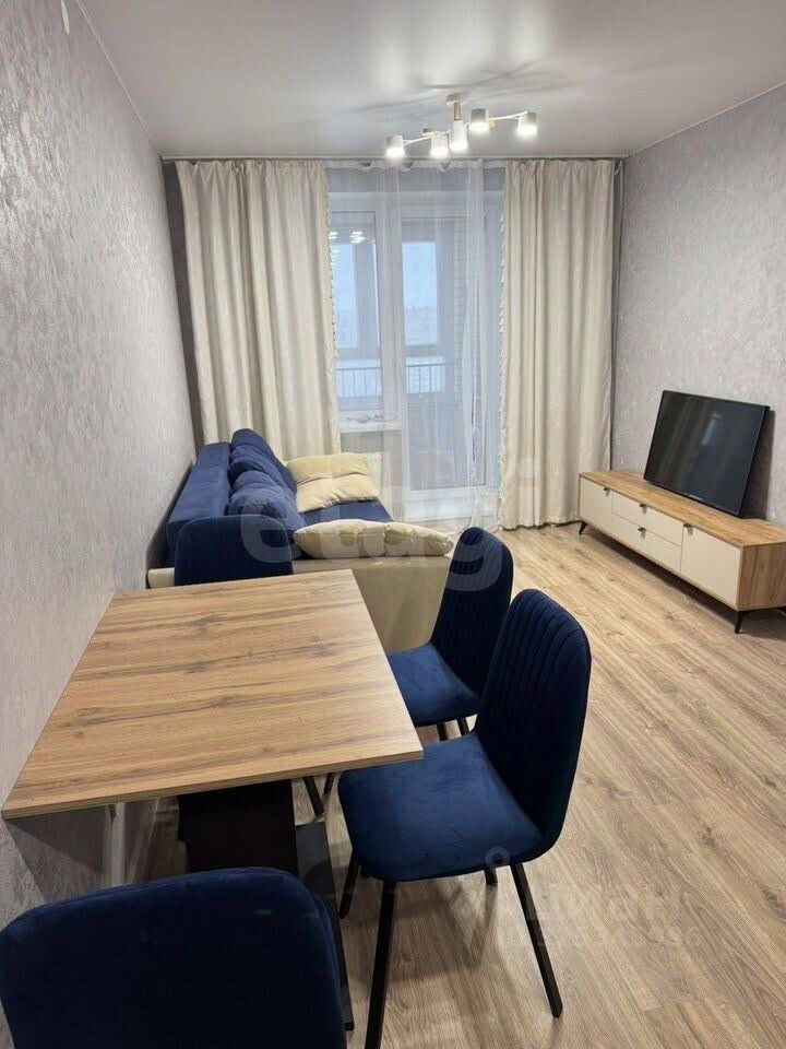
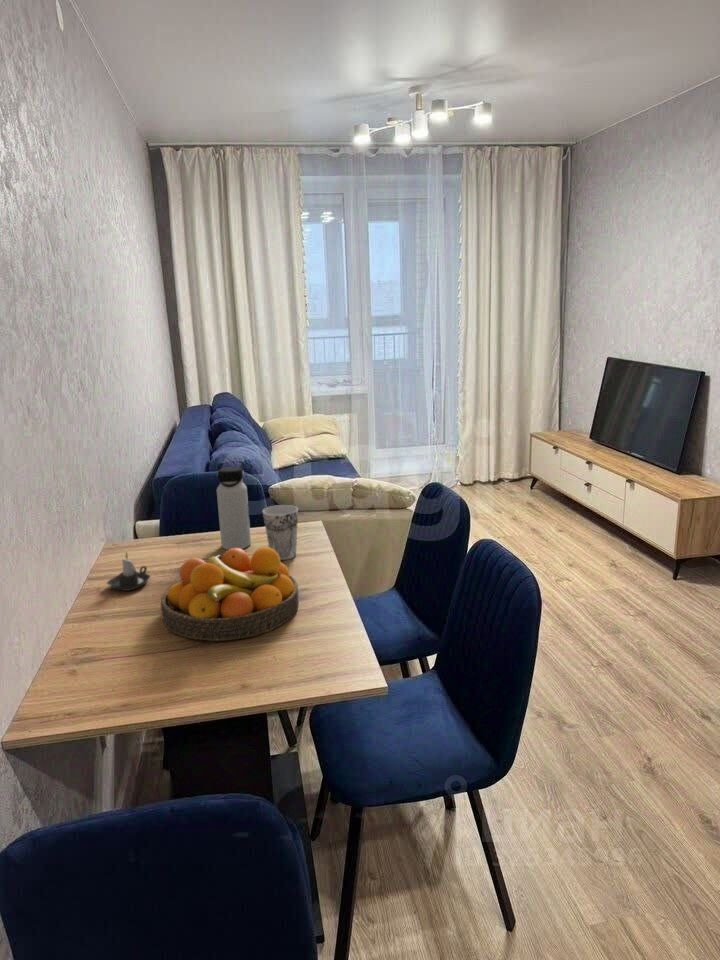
+ water bottle (233, 507)
+ cup (281, 532)
+ candle (129, 567)
+ fruit bowl (229, 582)
